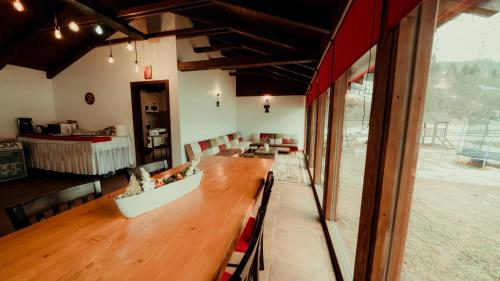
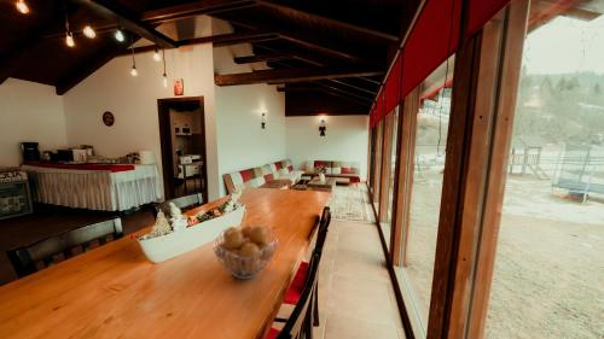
+ fruit basket (246, 249)
